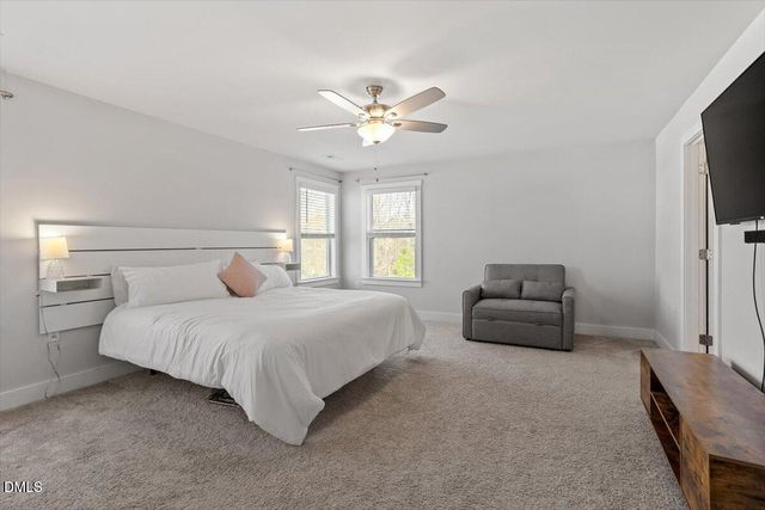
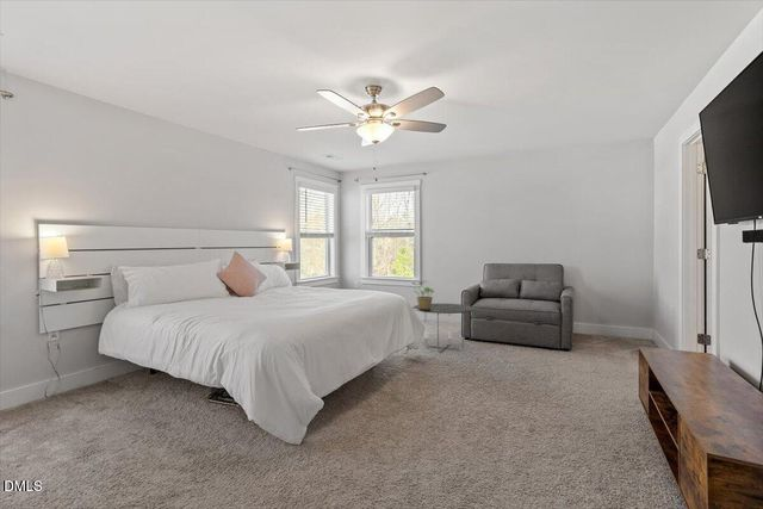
+ potted plant (423, 294)
+ side table (438, 328)
